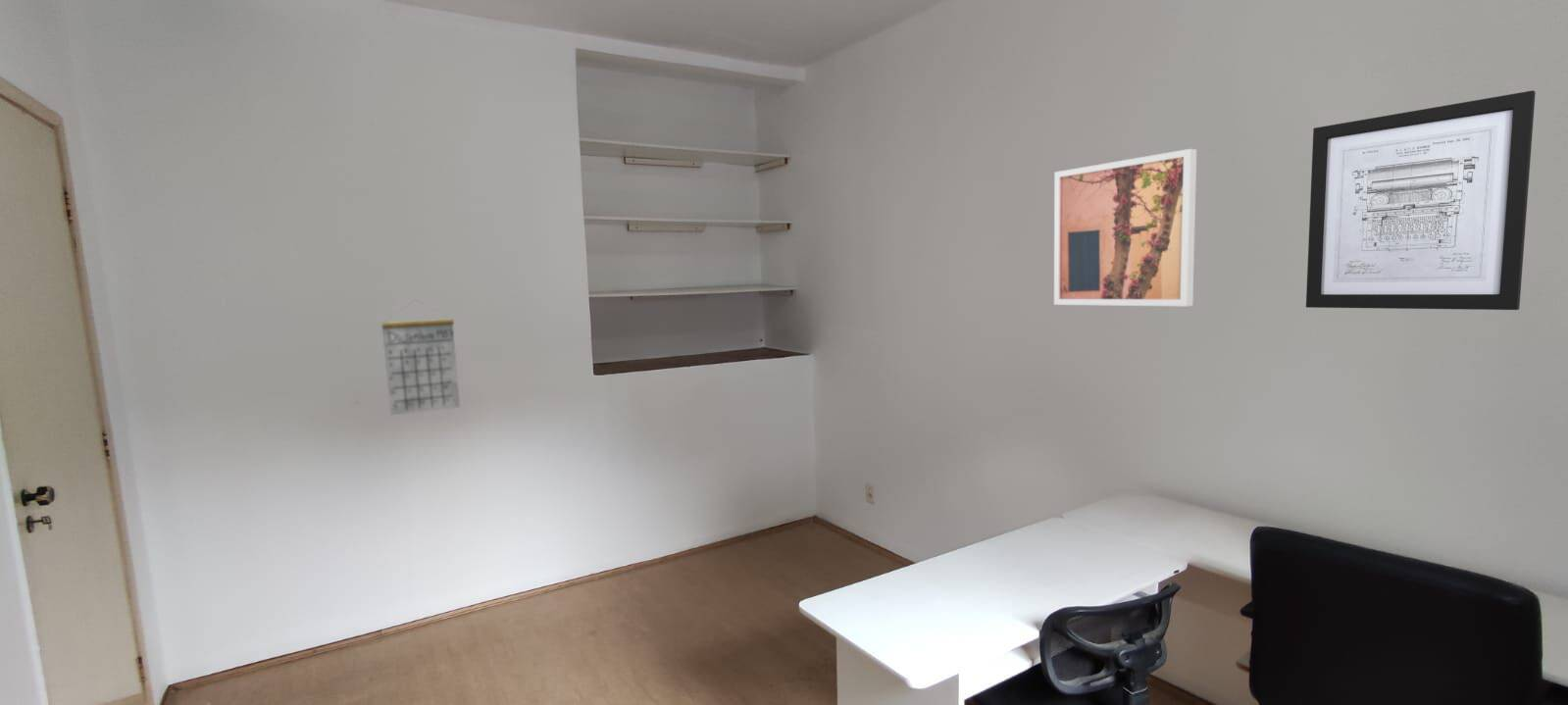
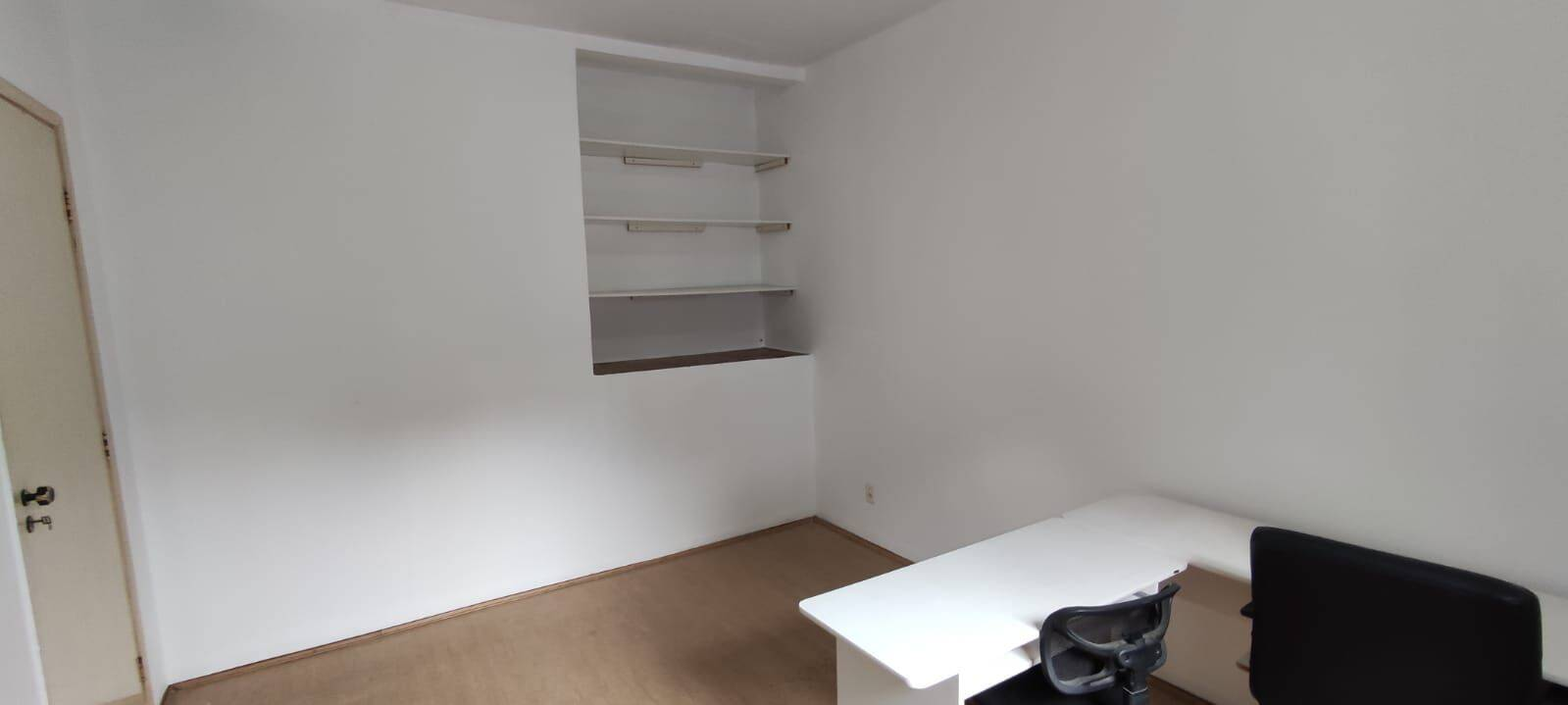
- wall art (1407, 211)
- calendar (421, 355)
- wall art (1118, 233)
